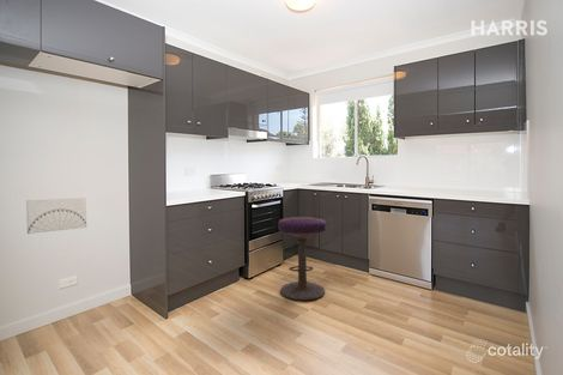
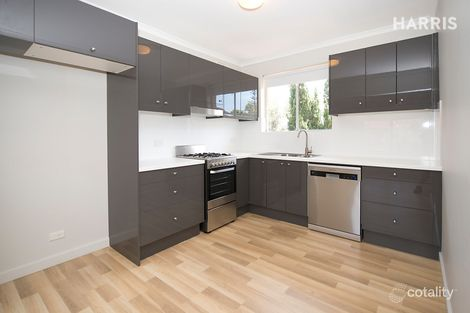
- wall art (57, 214)
- stool (302, 254)
